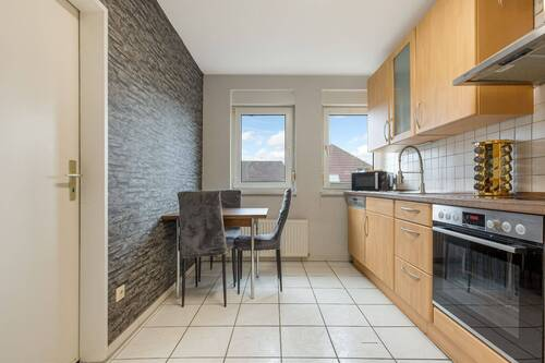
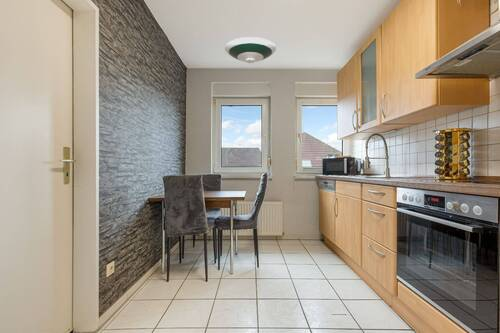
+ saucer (250, 55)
